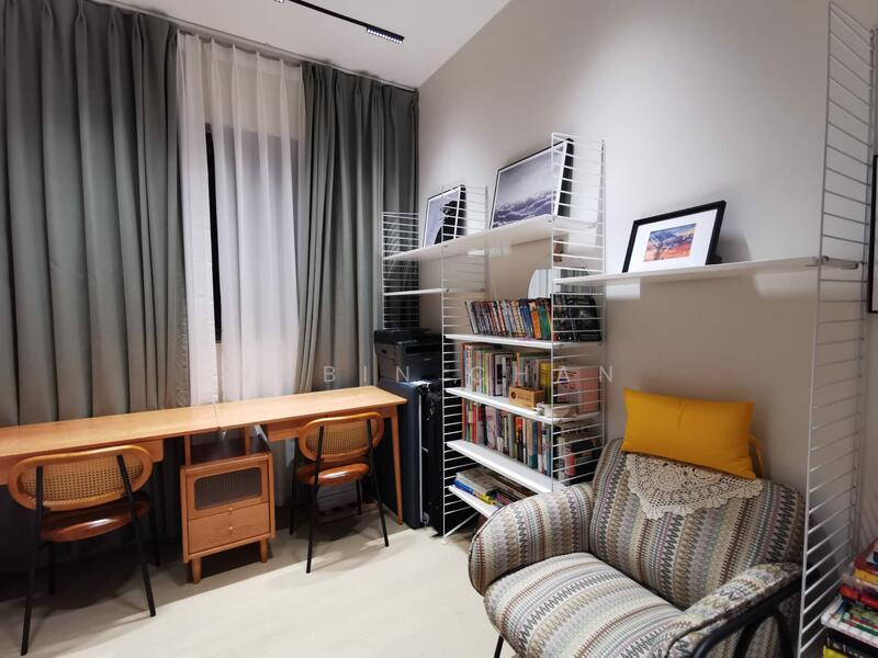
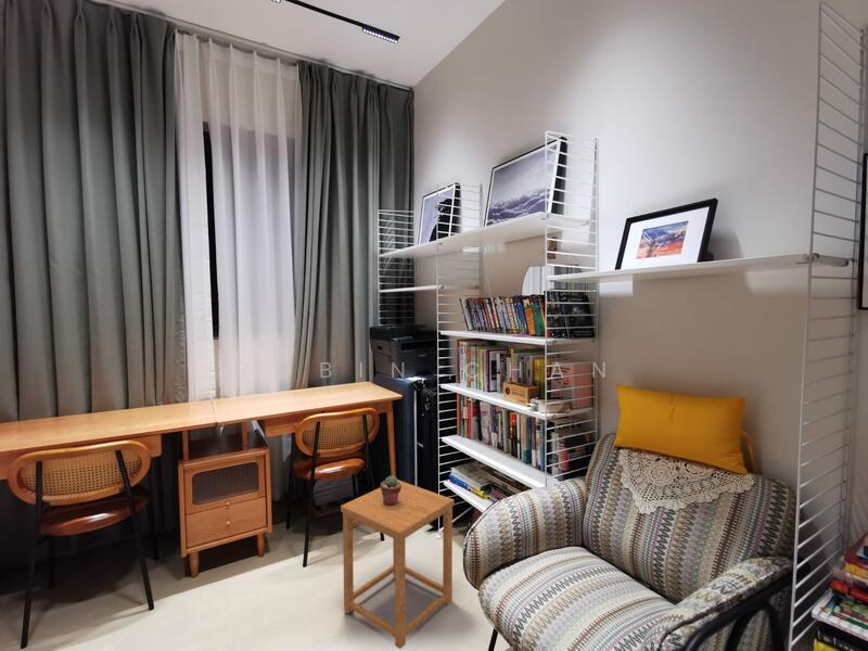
+ potted succulent (391, 488)
+ side table (398, 554)
